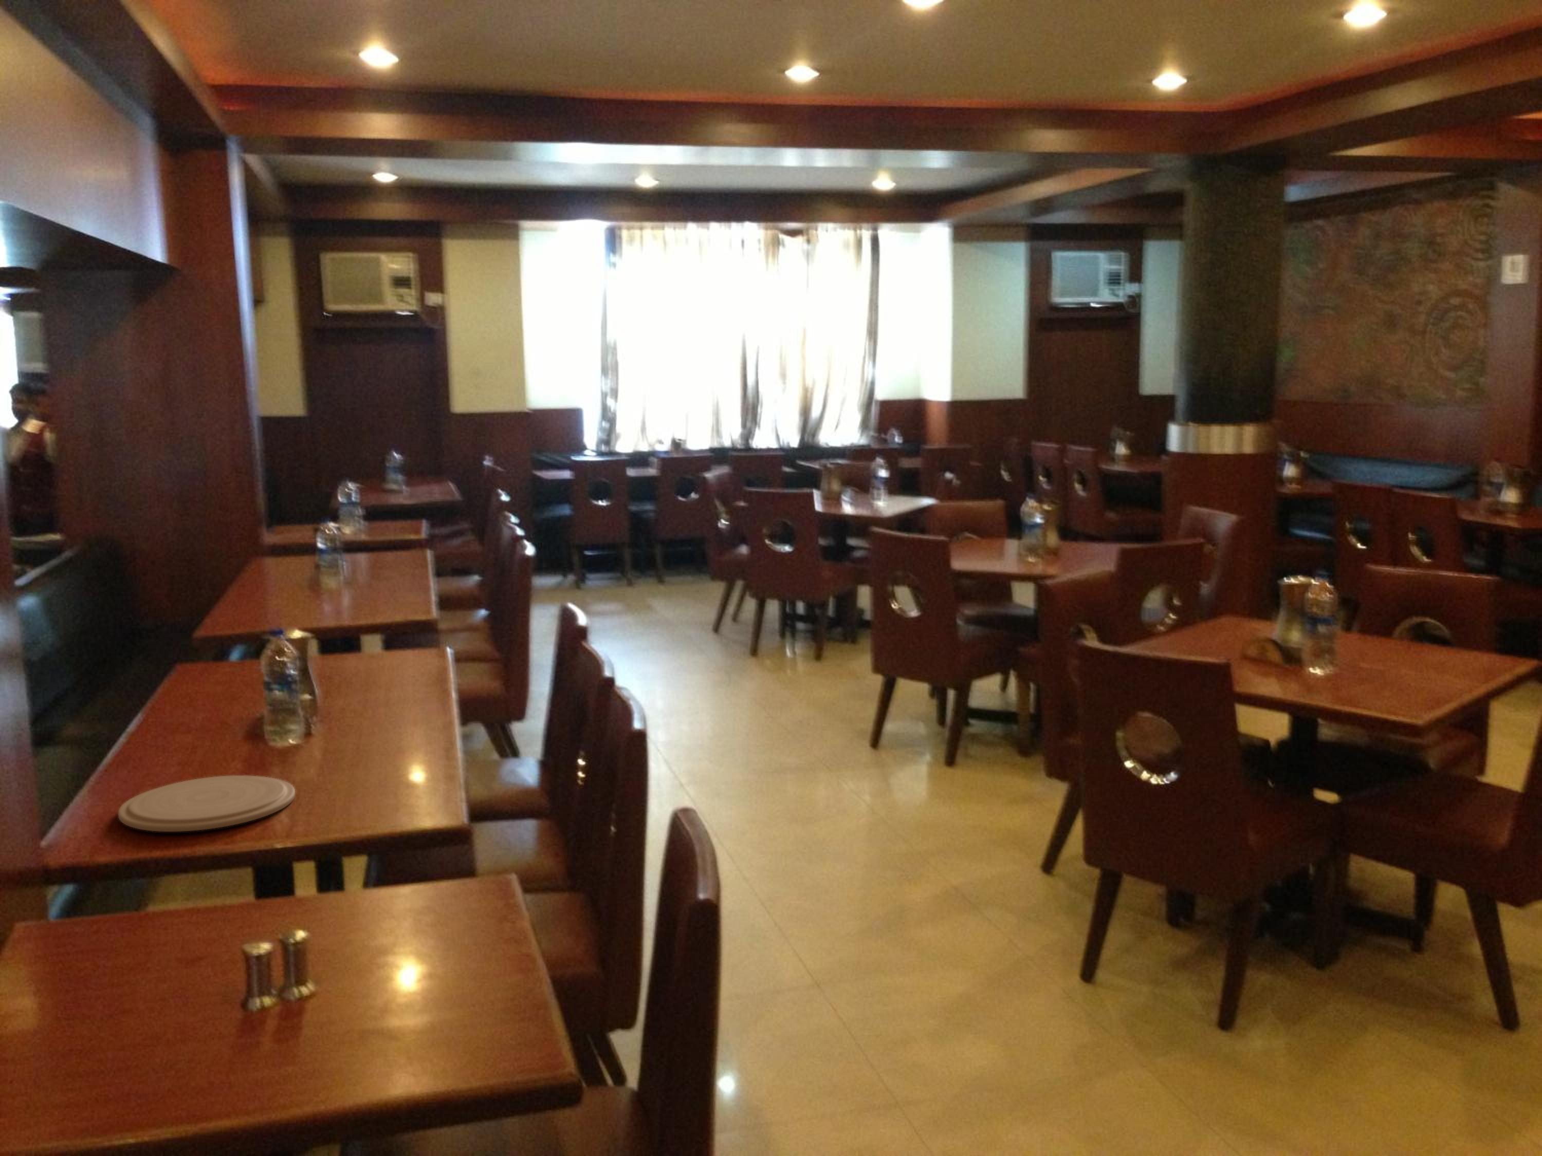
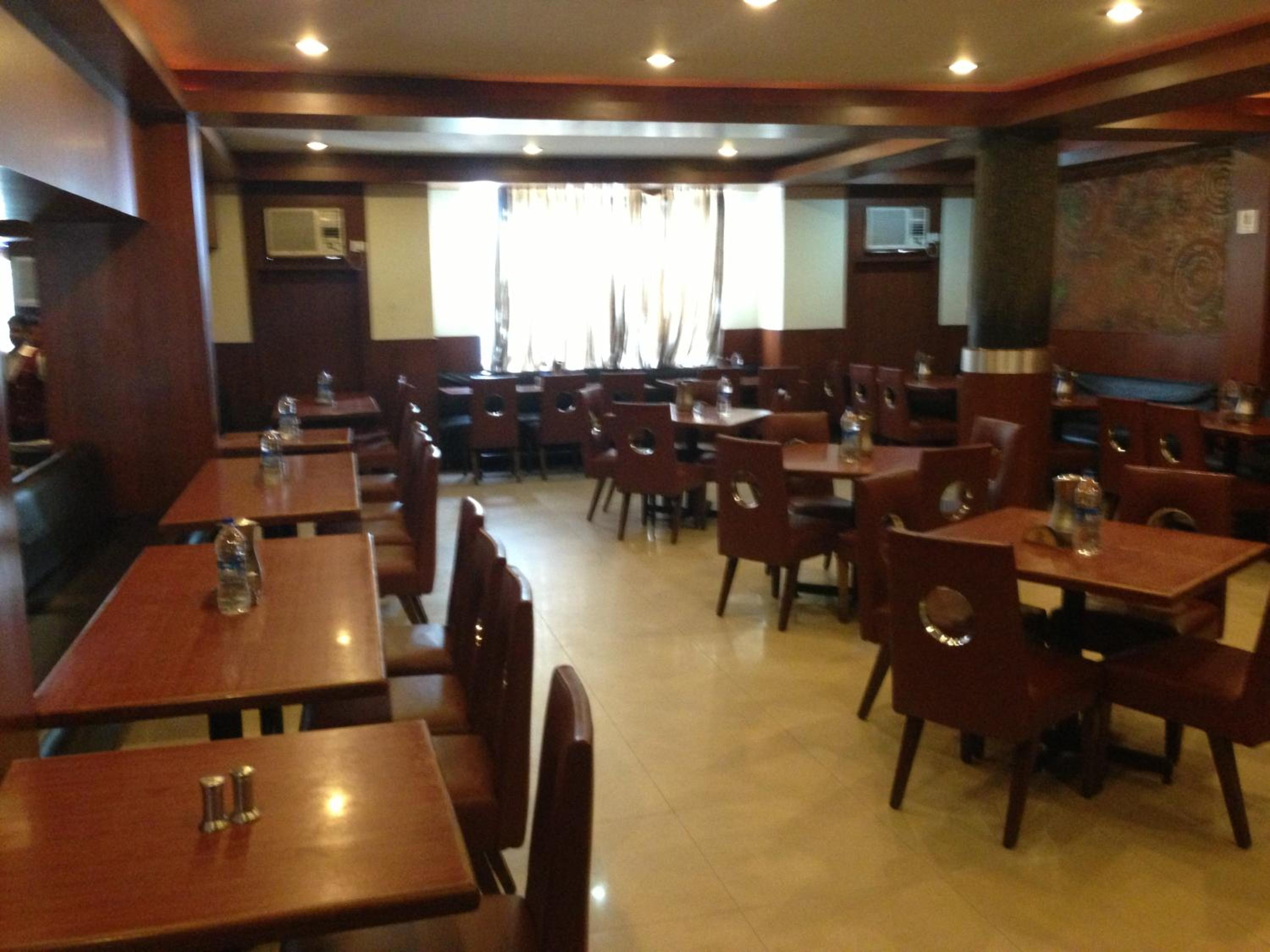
- plate (208, 800)
